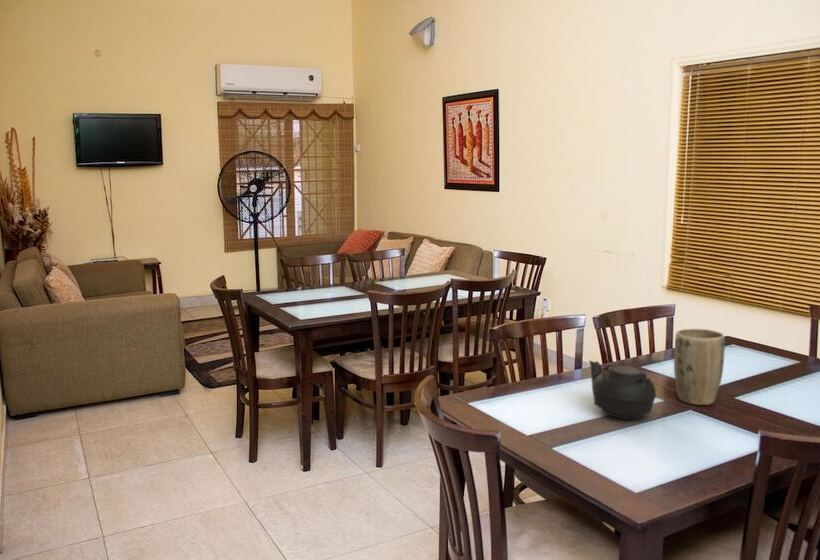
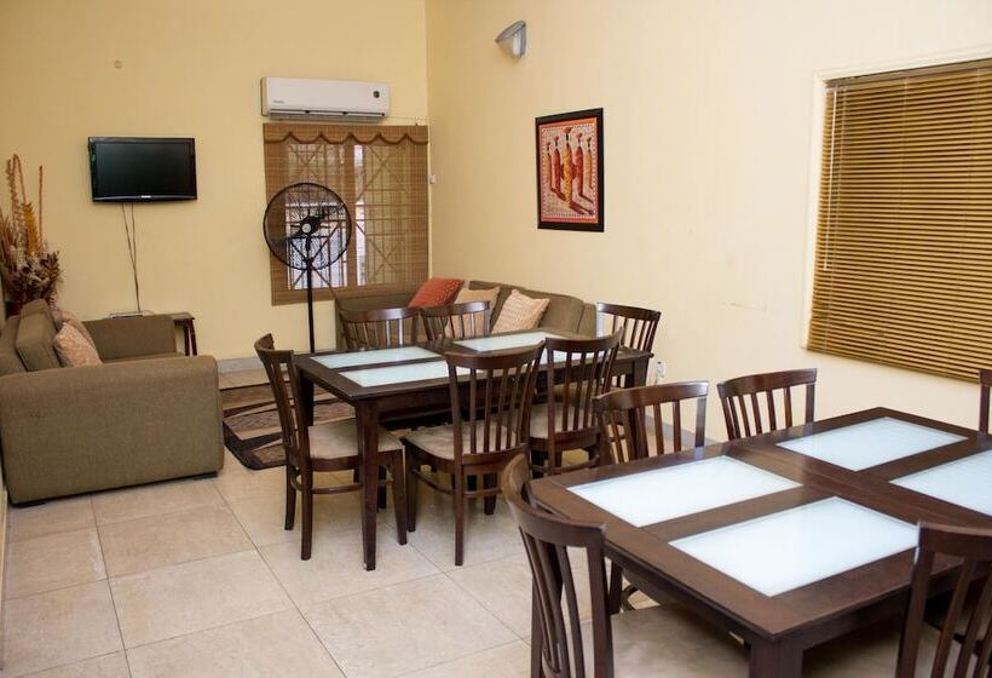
- plant pot (698, 366)
- teapot (618, 389)
